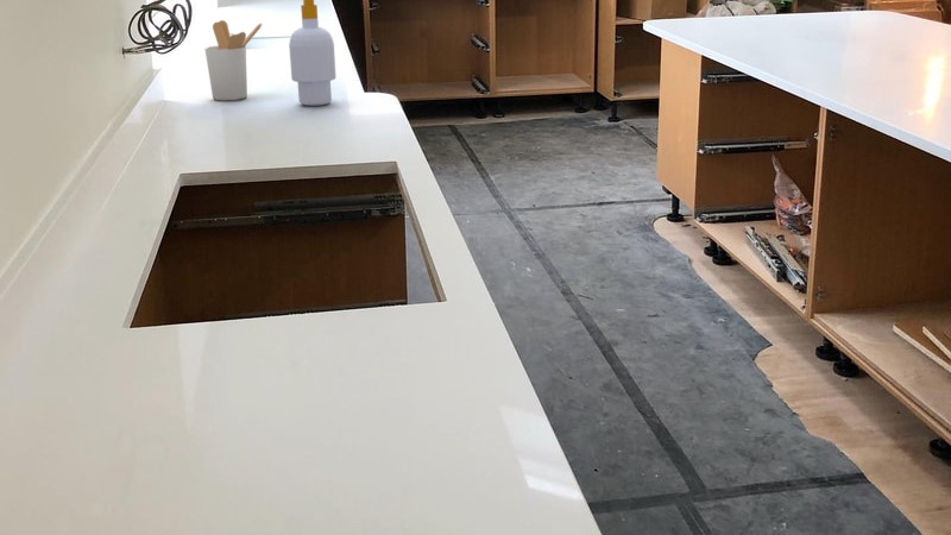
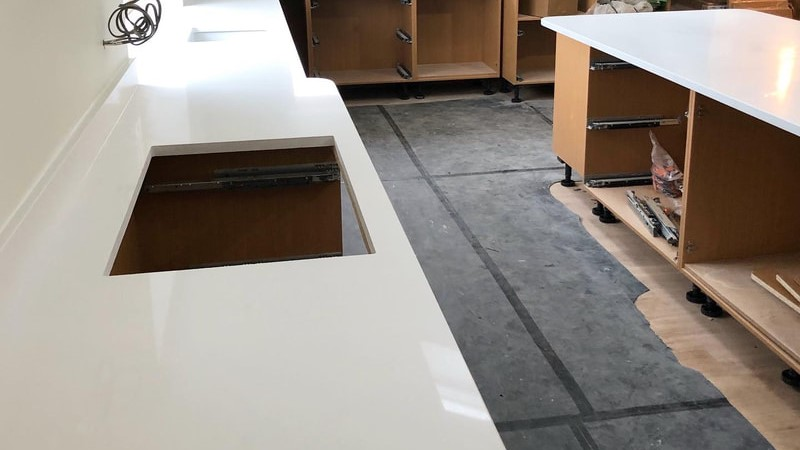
- soap bottle (311, 51)
- utensil holder (237, 59)
